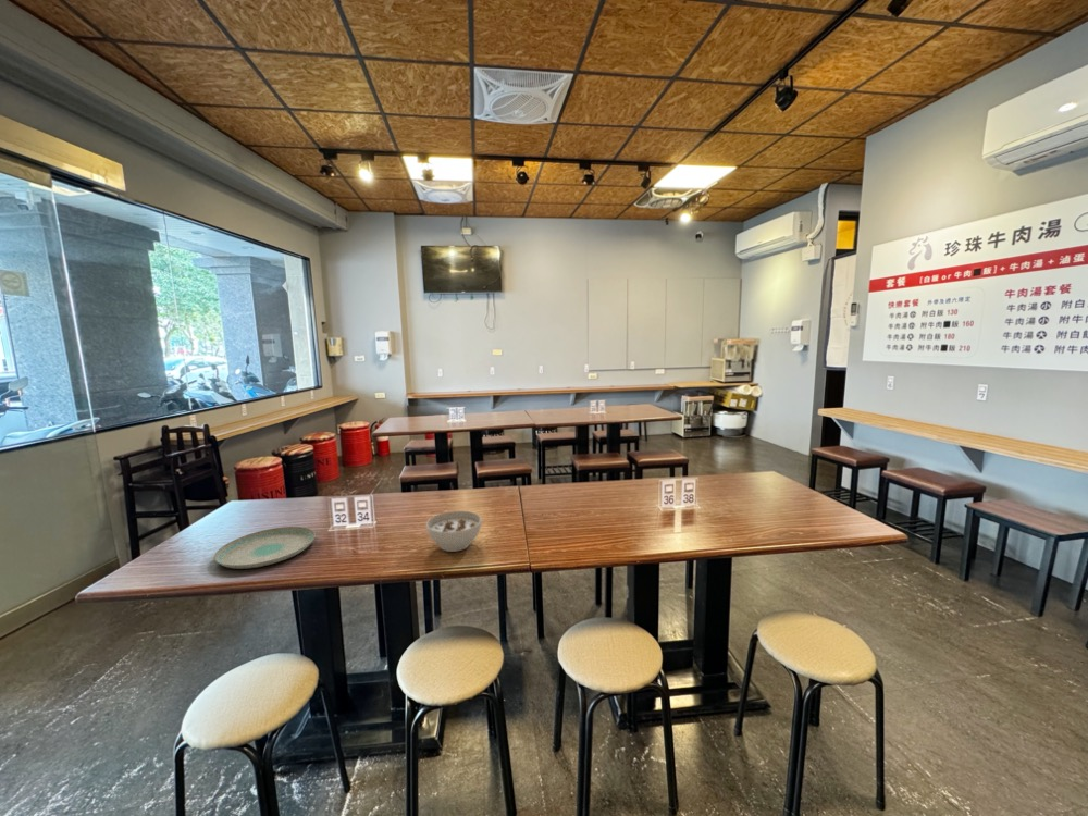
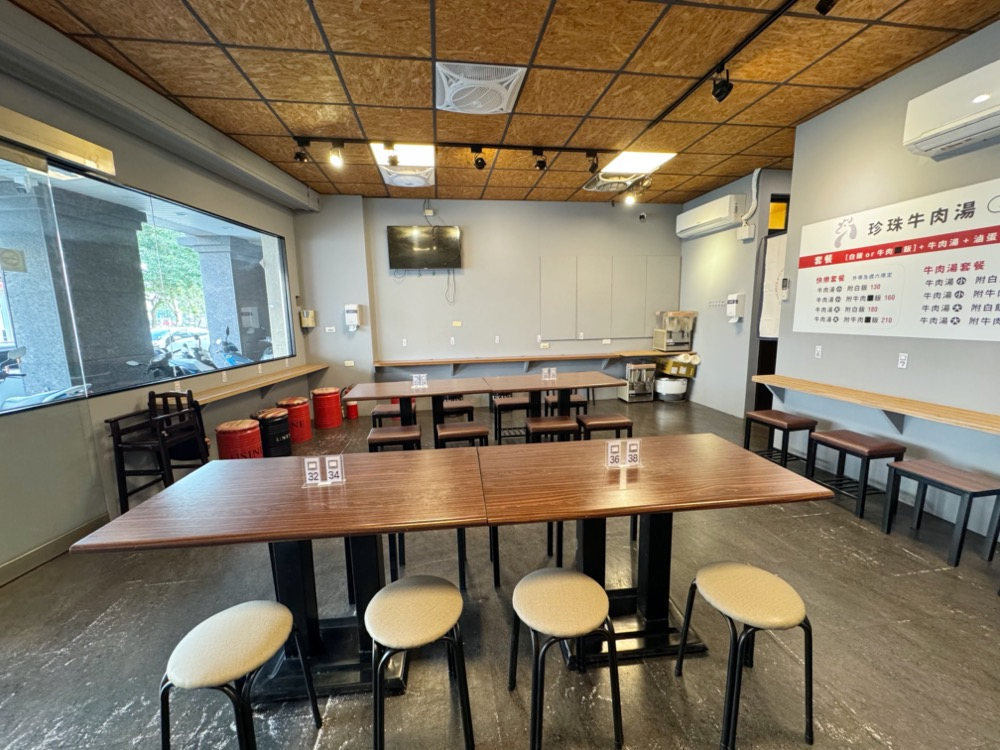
- plate (268, 546)
- soup bowl (454, 532)
